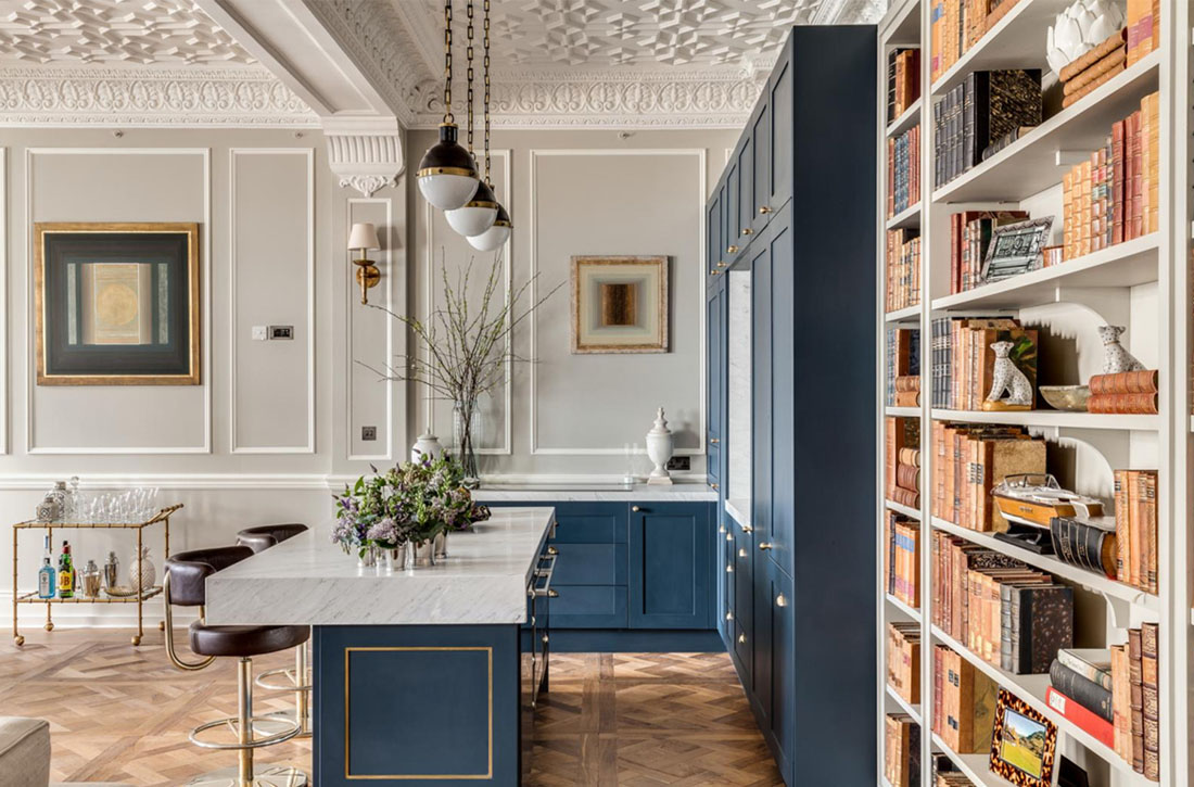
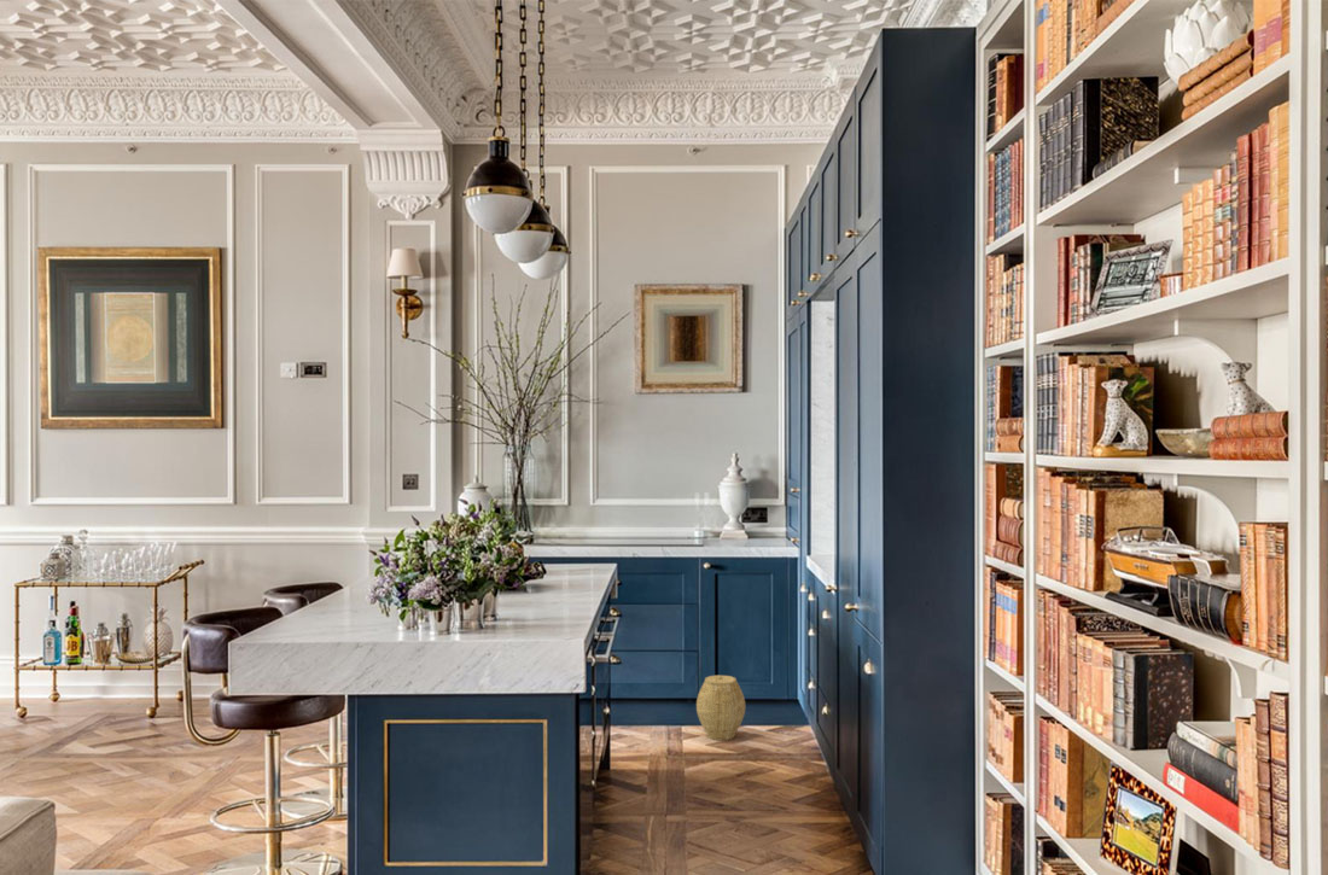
+ woven basket (721, 705)
